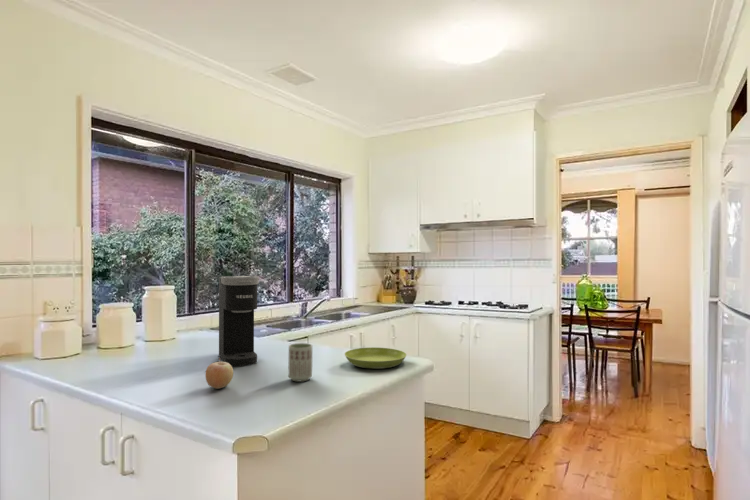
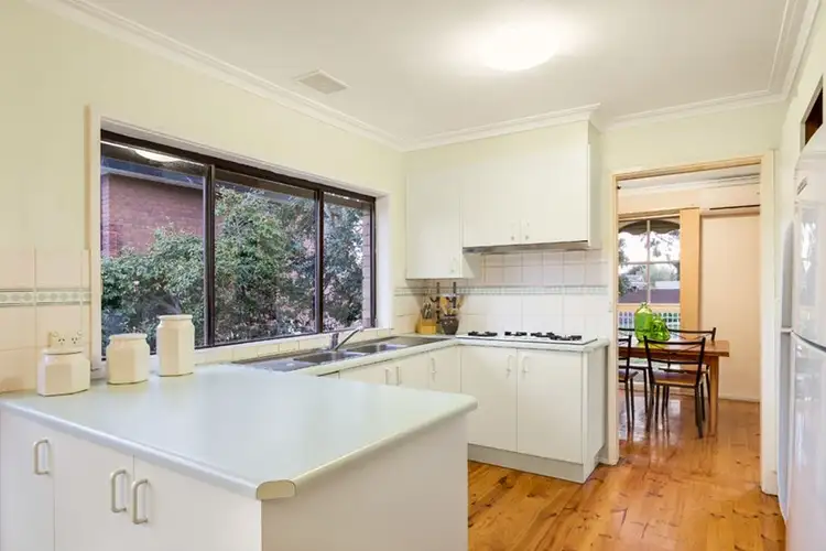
- saucer (375, 358)
- cup (300, 362)
- coffee maker (237, 317)
- fruit (219, 372)
